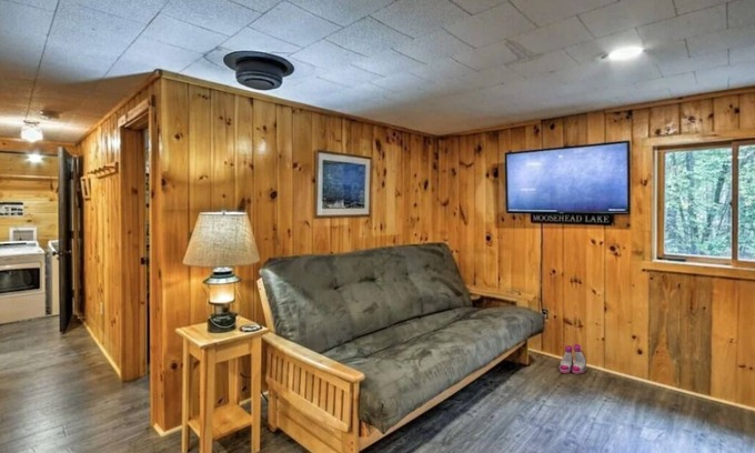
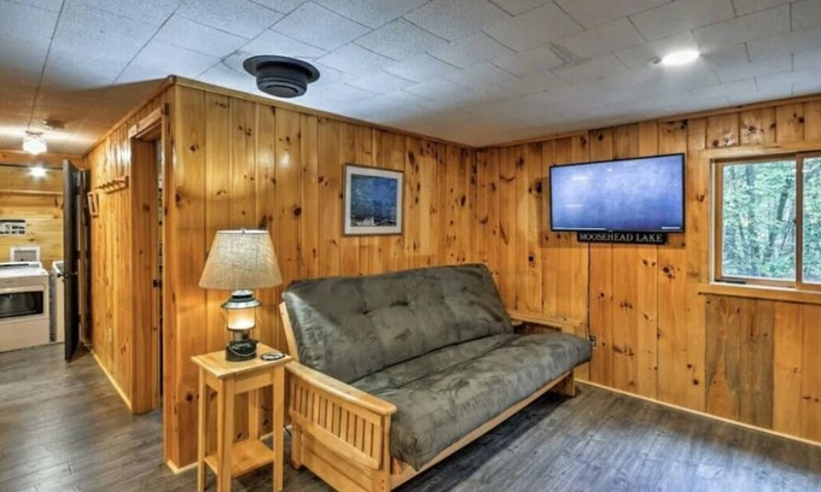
- boots (572, 358)
